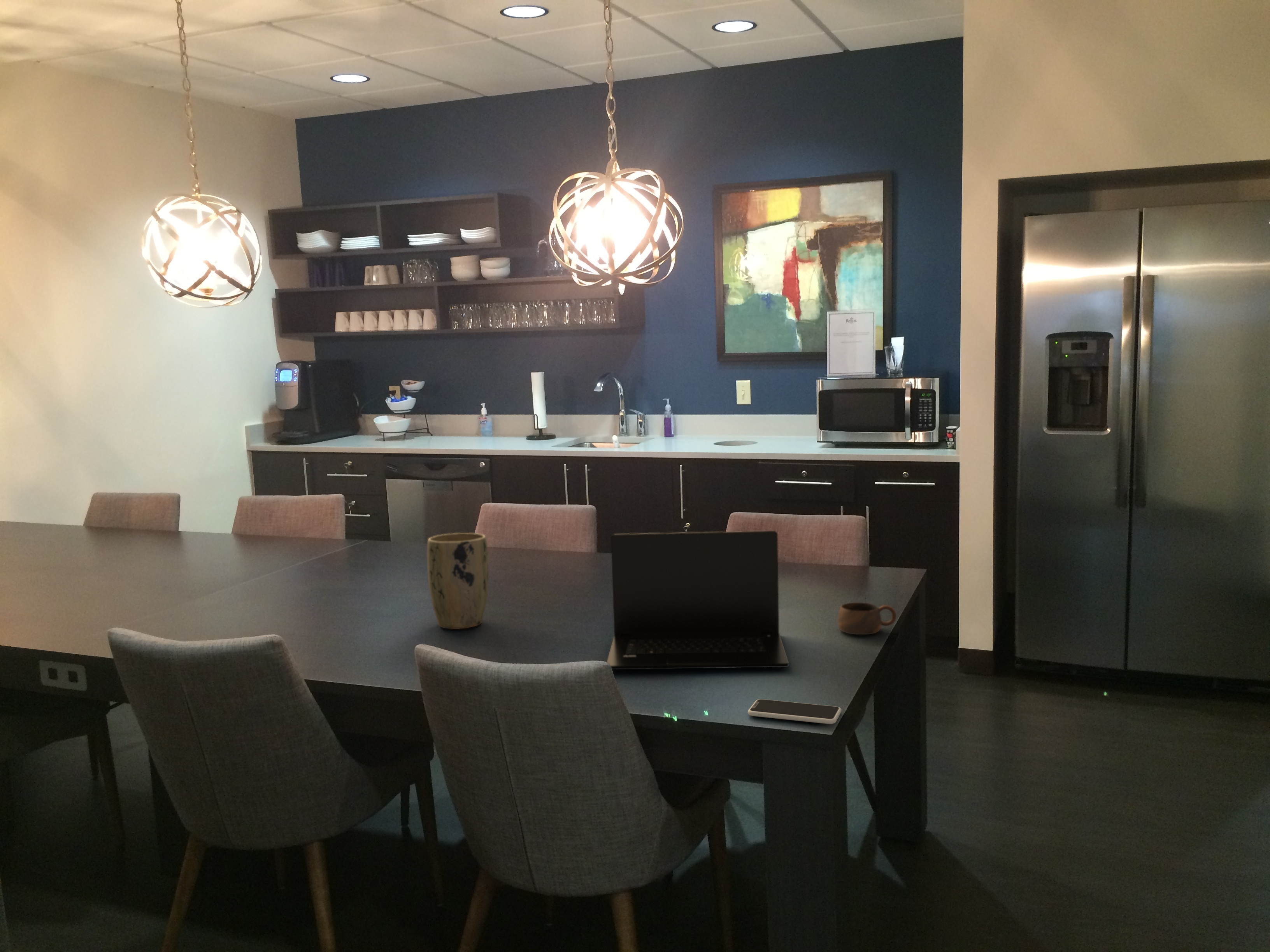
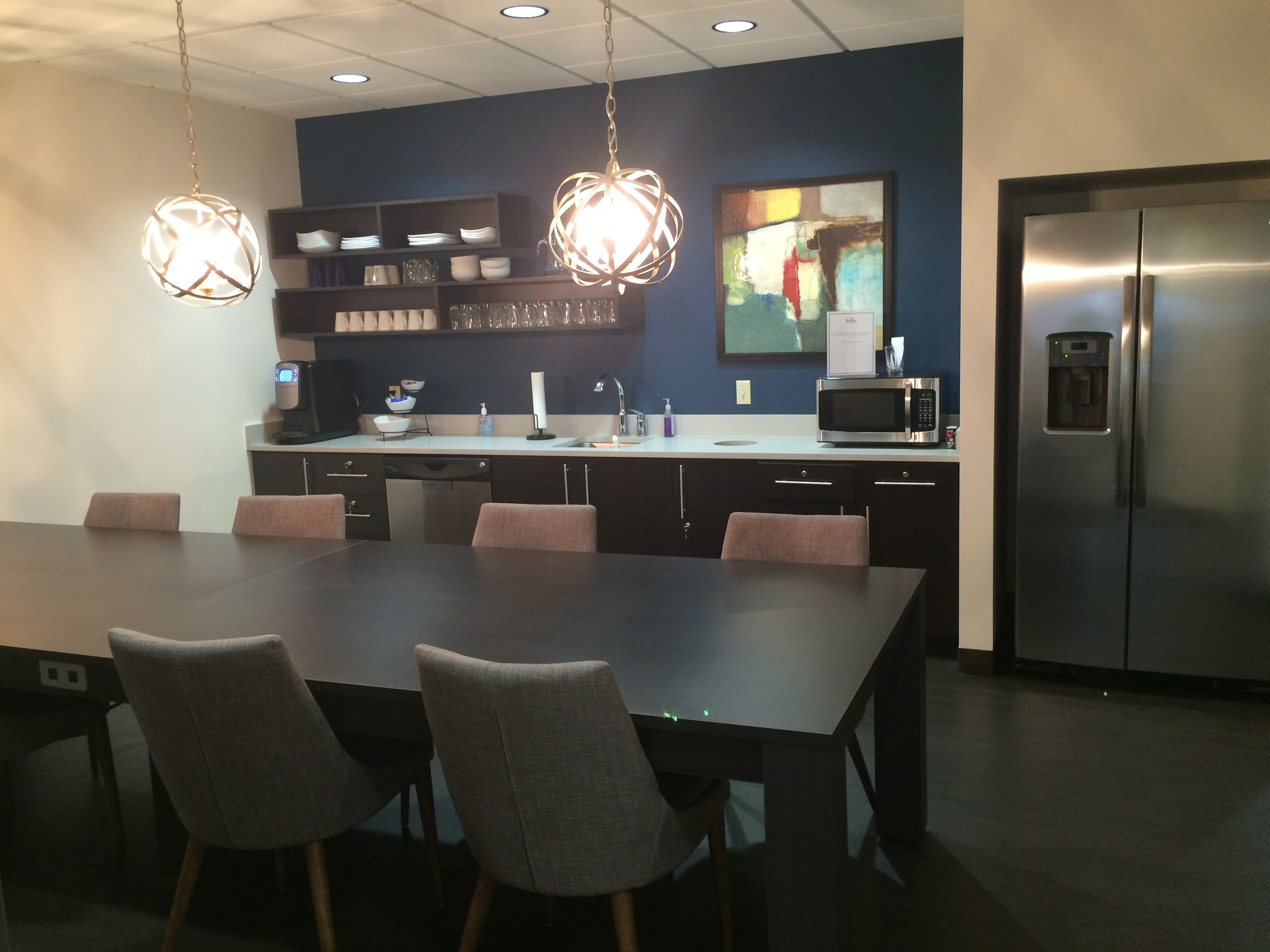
- cup (867, 618)
- plant pot (458, 581)
- smartphone (795, 711)
- laptop (695, 598)
